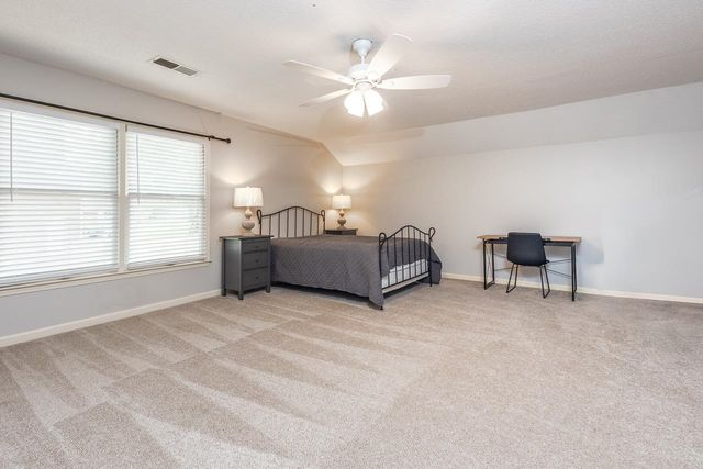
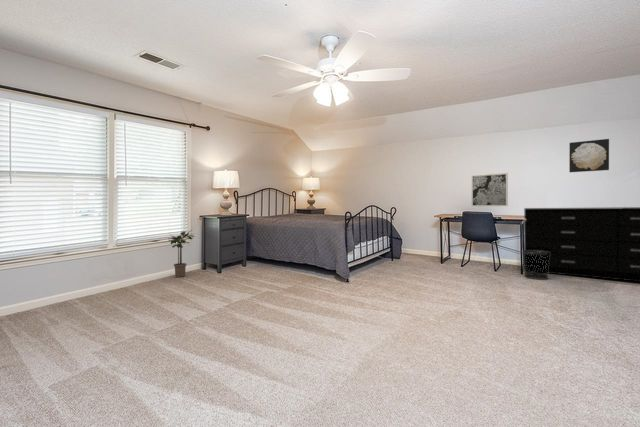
+ potted plant (180, 252)
+ dresser (584, 241)
+ wall art (588, 156)
+ wall art (489, 190)
+ waste bin (535, 264)
